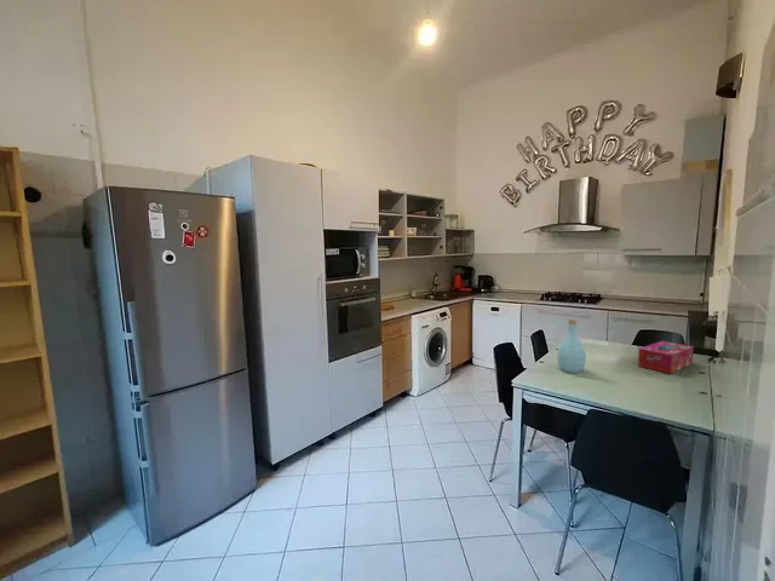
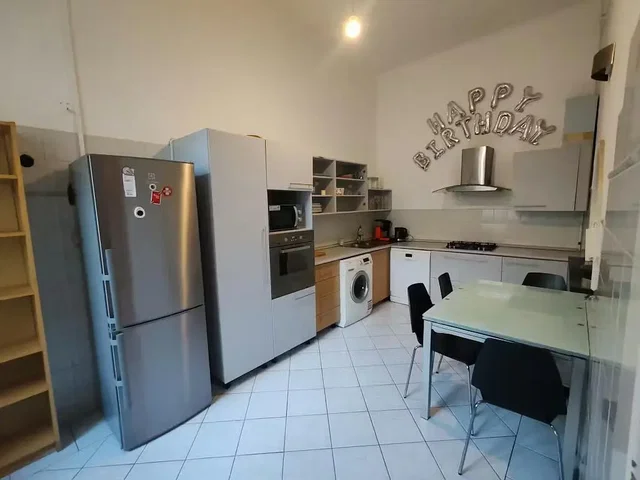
- tissue box (665, 356)
- bottle (572, 344)
